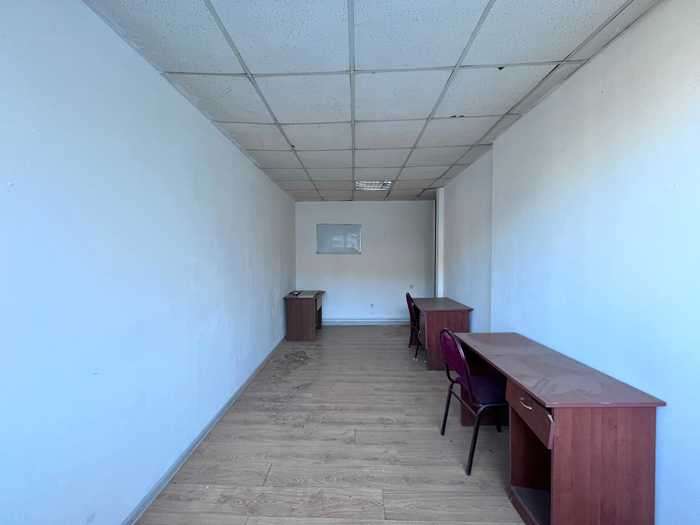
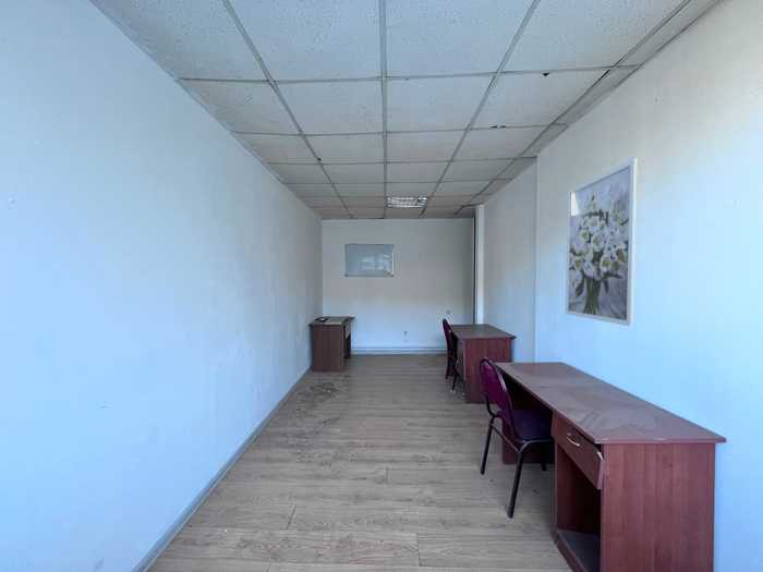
+ wall art (595, 248)
